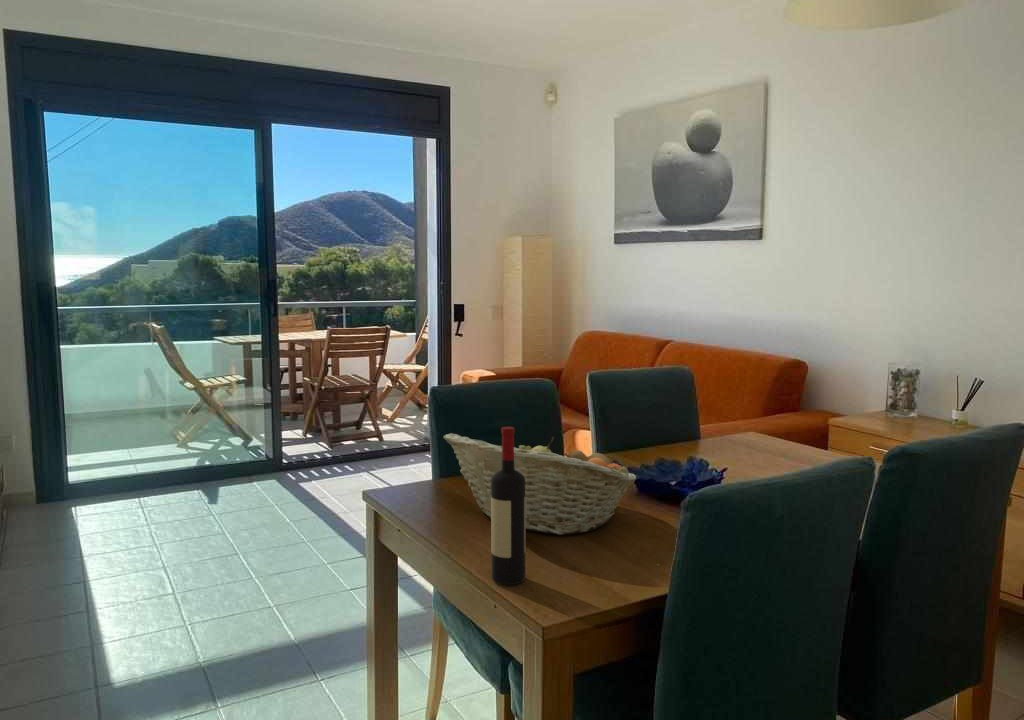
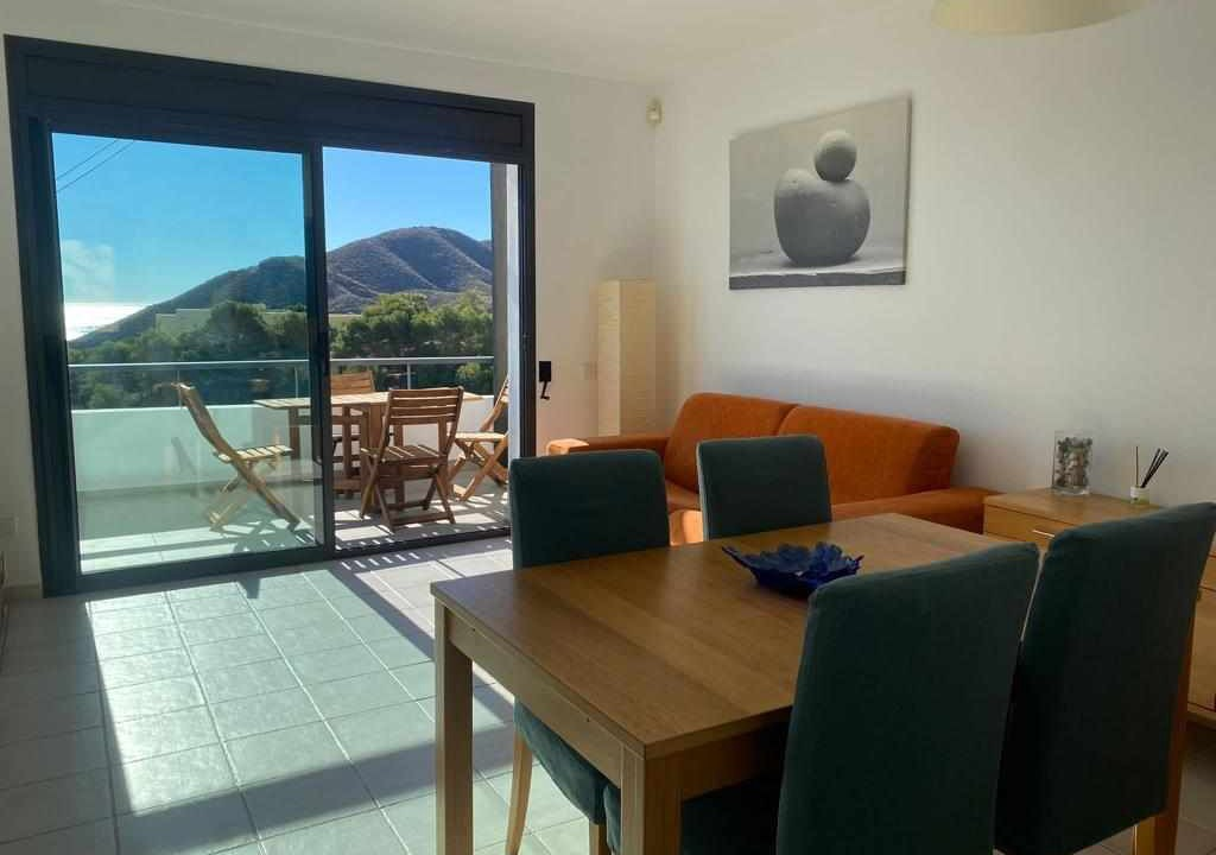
- fruit basket (537, 472)
- wine bottle (508, 504)
